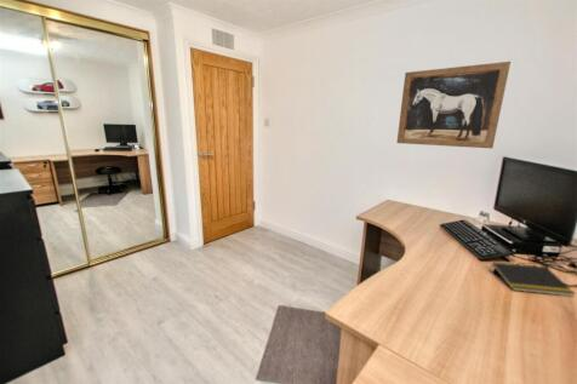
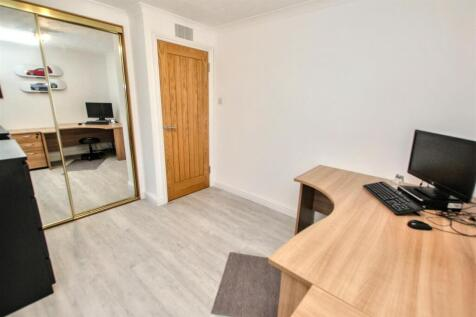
- wall art (446, 108)
- notepad (530, 277)
